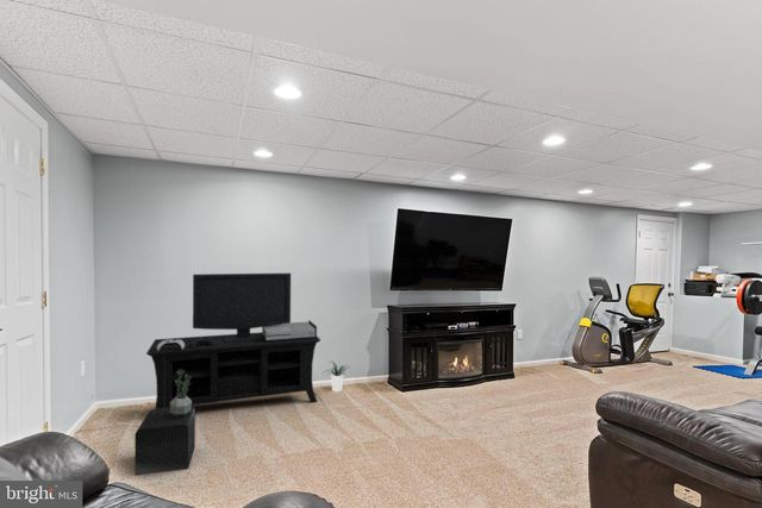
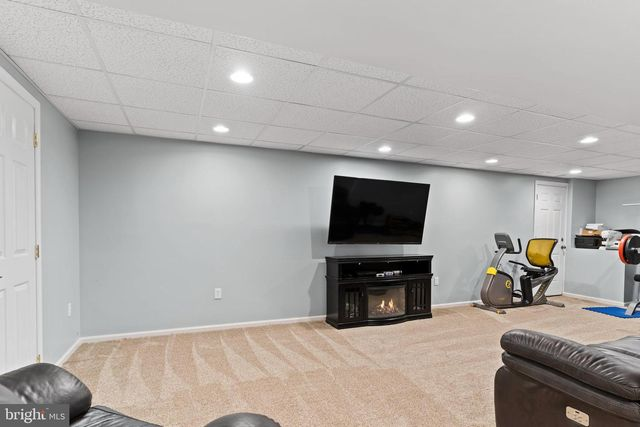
- speaker (167, 438)
- media console (238, 338)
- potted plant (179, 391)
- potted plant (336, 376)
